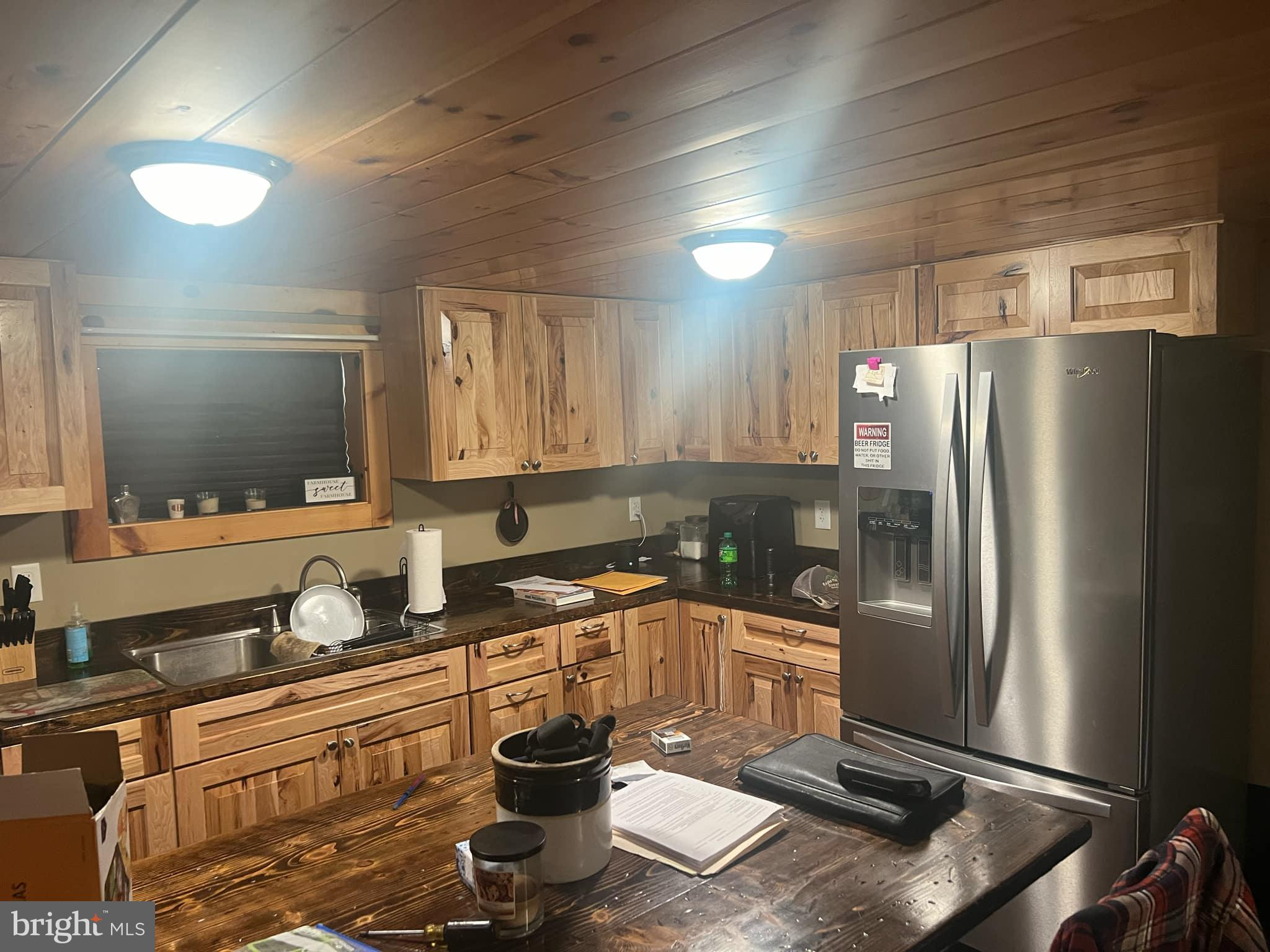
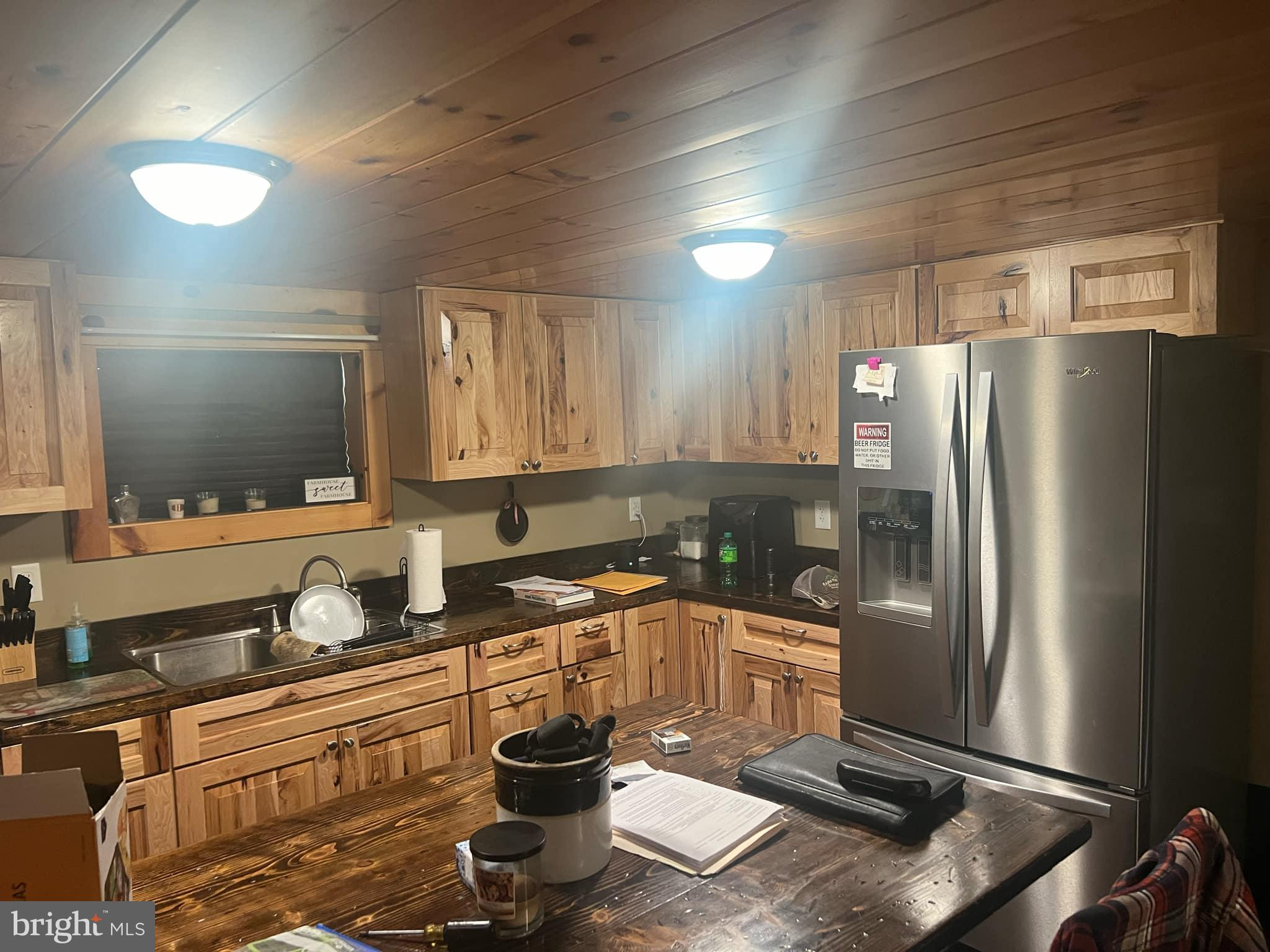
- pen (409, 790)
